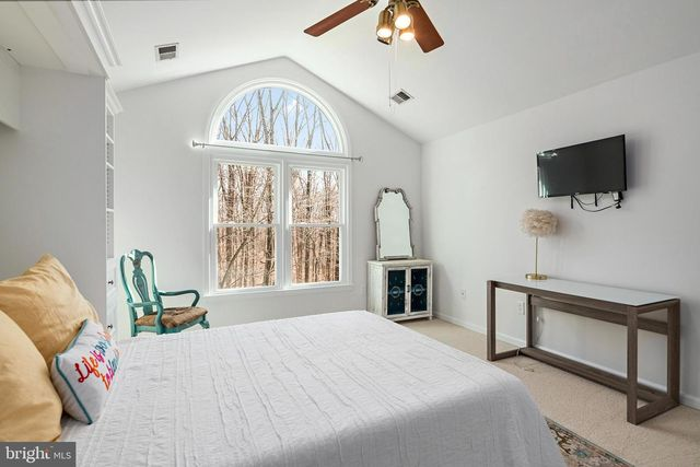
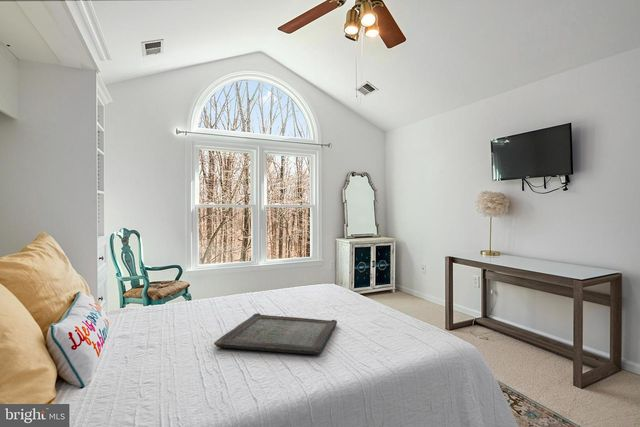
+ serving tray (281, 331)
